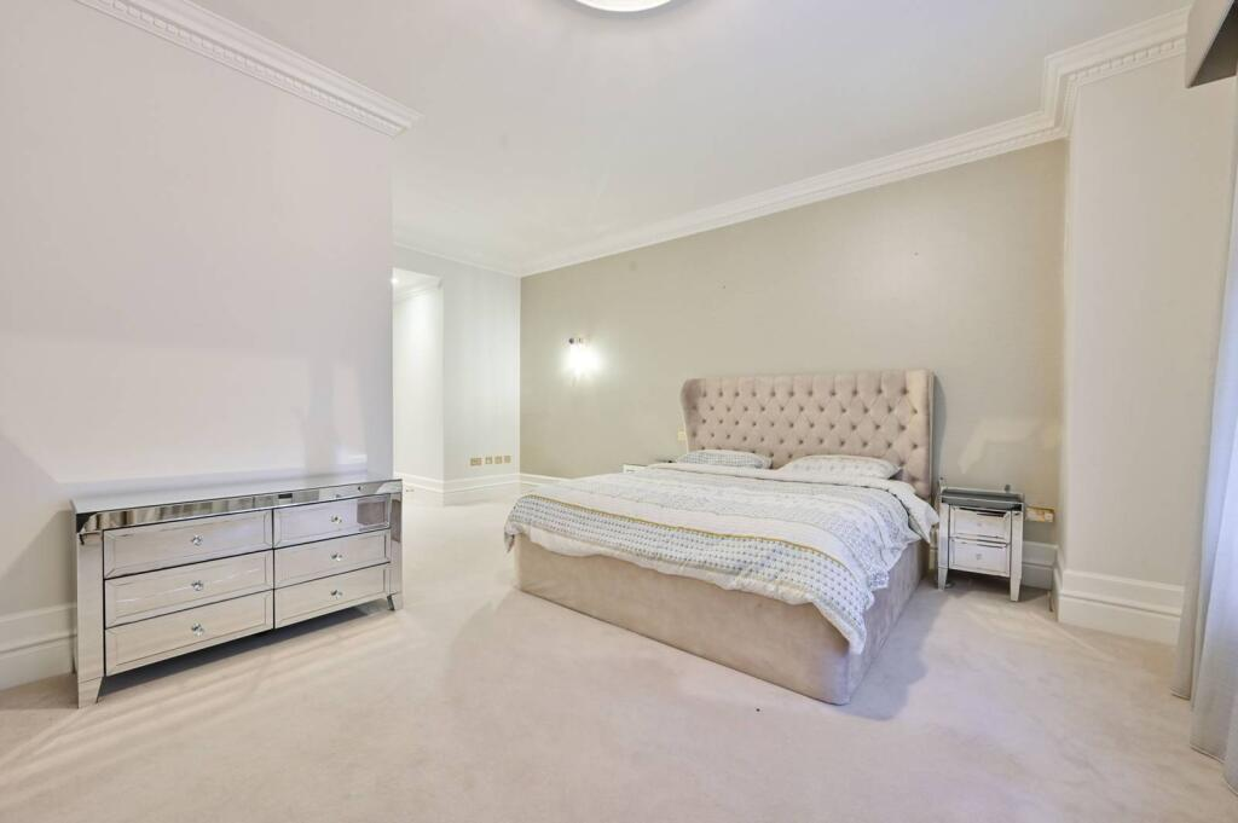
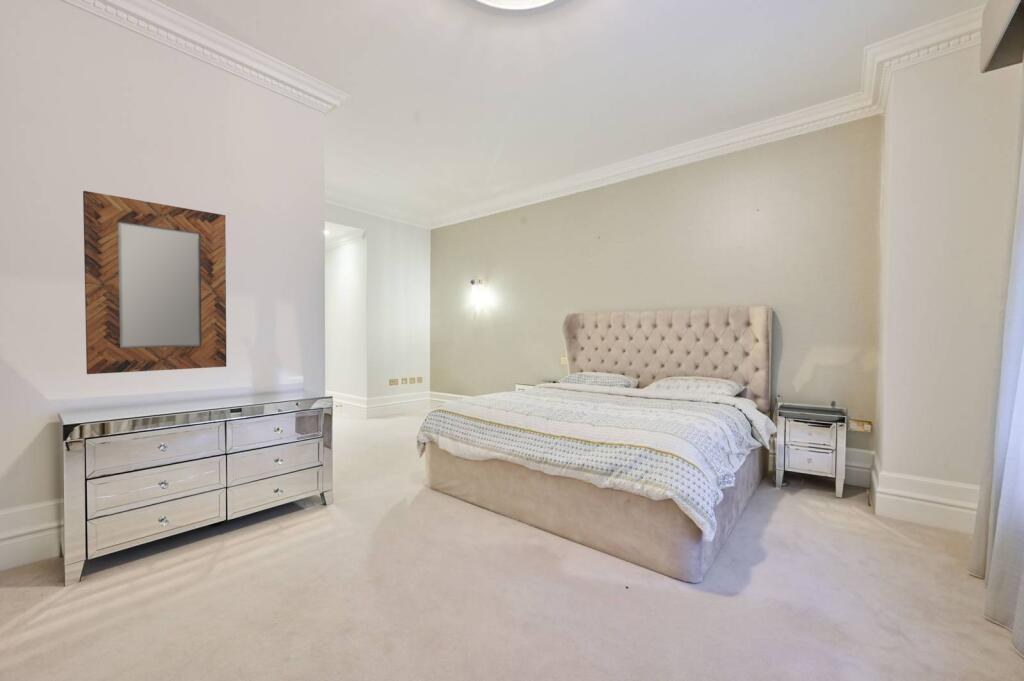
+ home mirror (161, 287)
